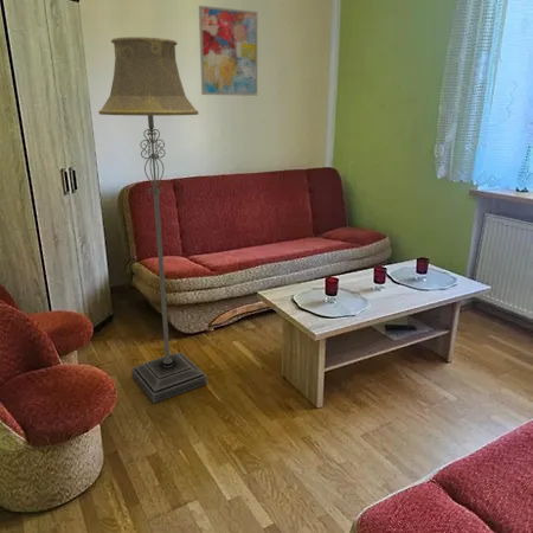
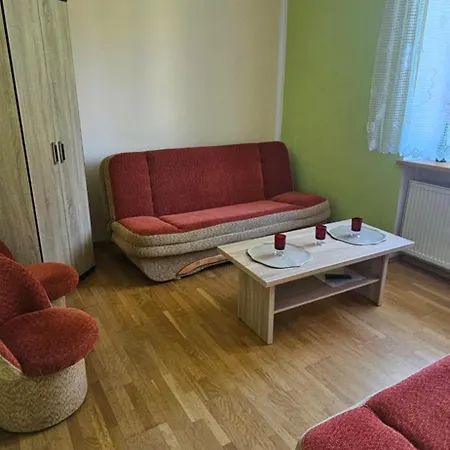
- floor lamp (158, 231)
- wall art (229, 52)
